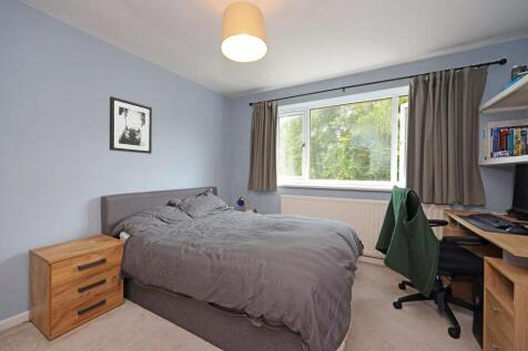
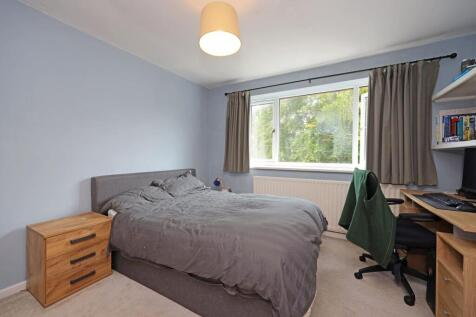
- wall art (132, 127)
